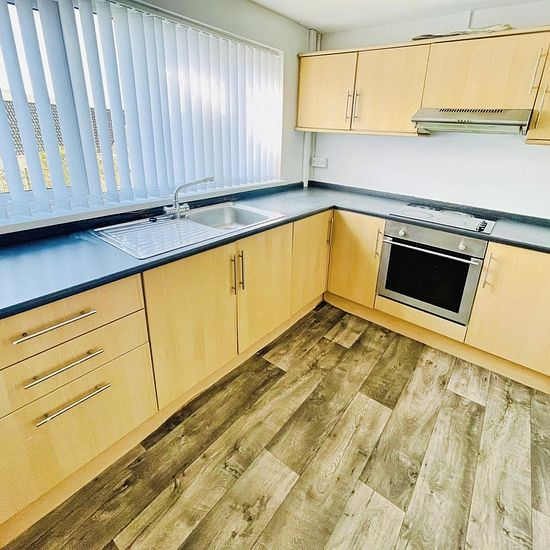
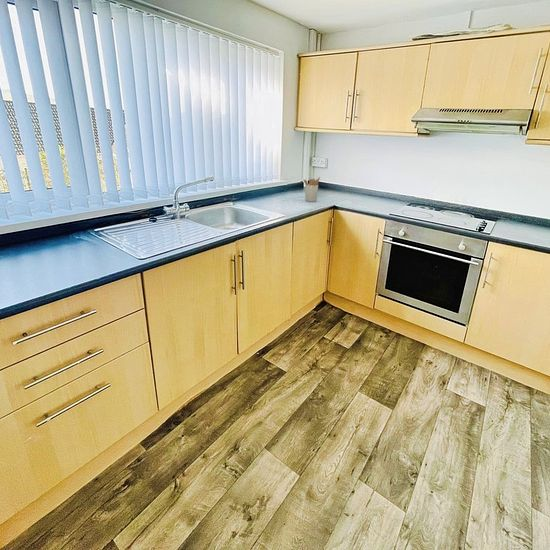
+ utensil holder (312, 189)
